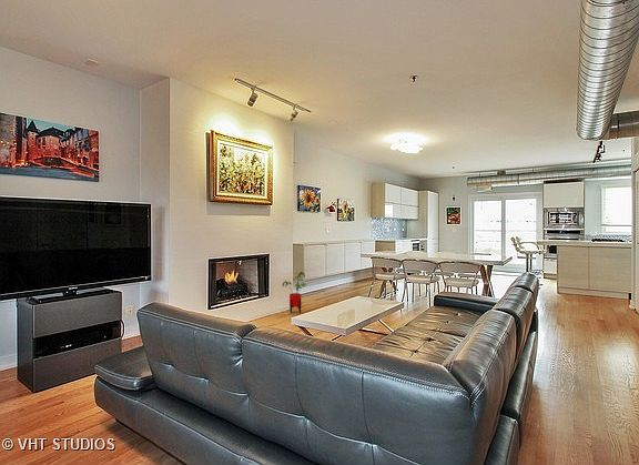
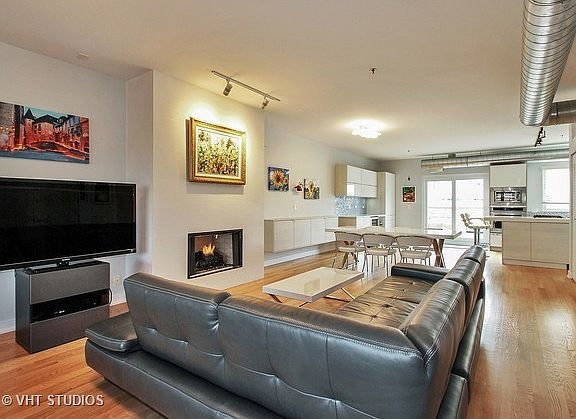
- house plant (296, 291)
